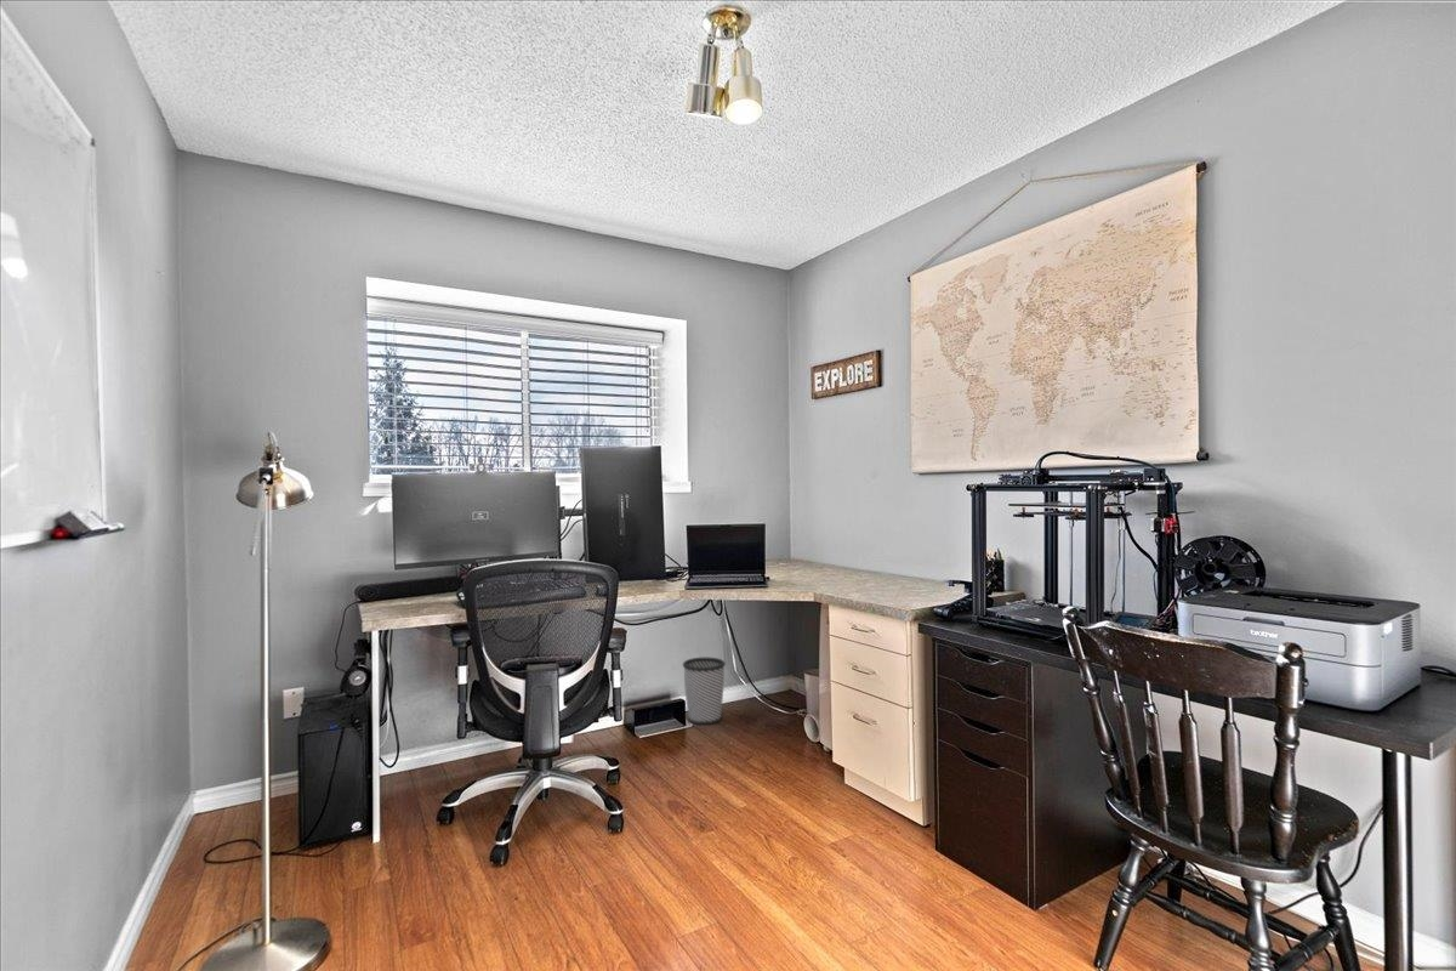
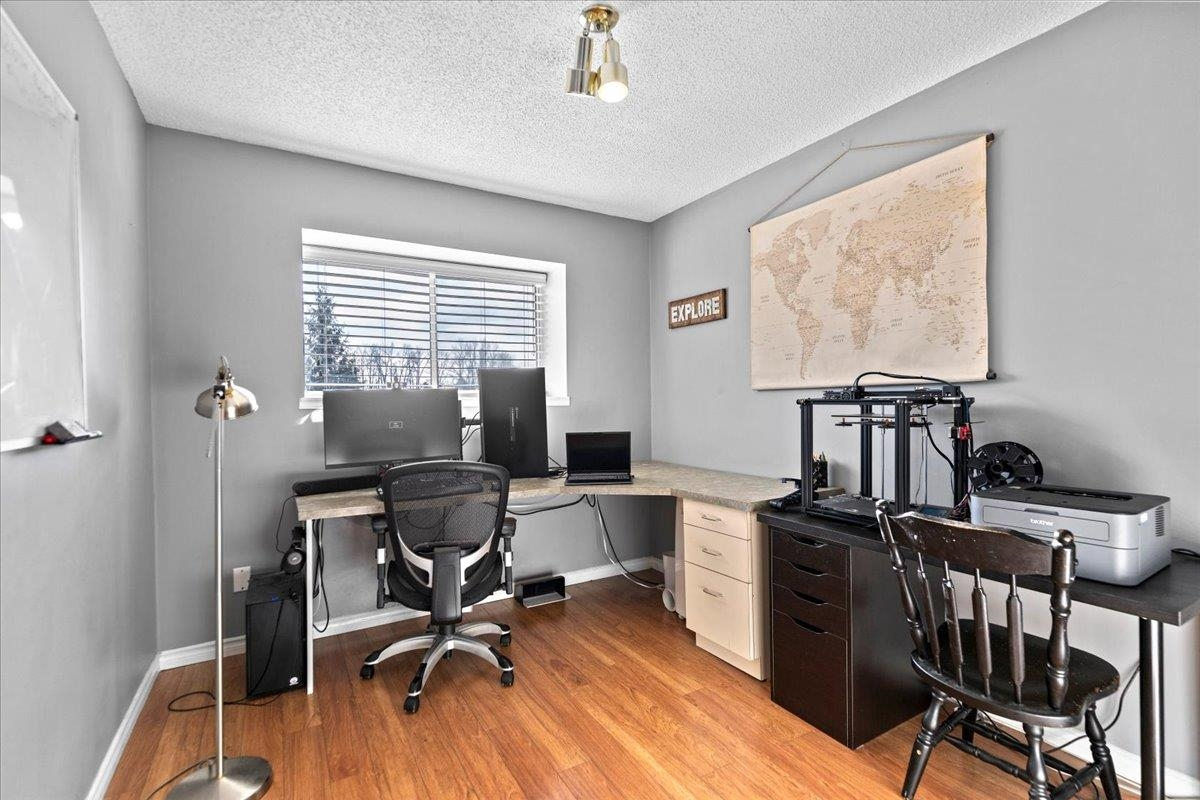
- wastebasket (704, 689)
